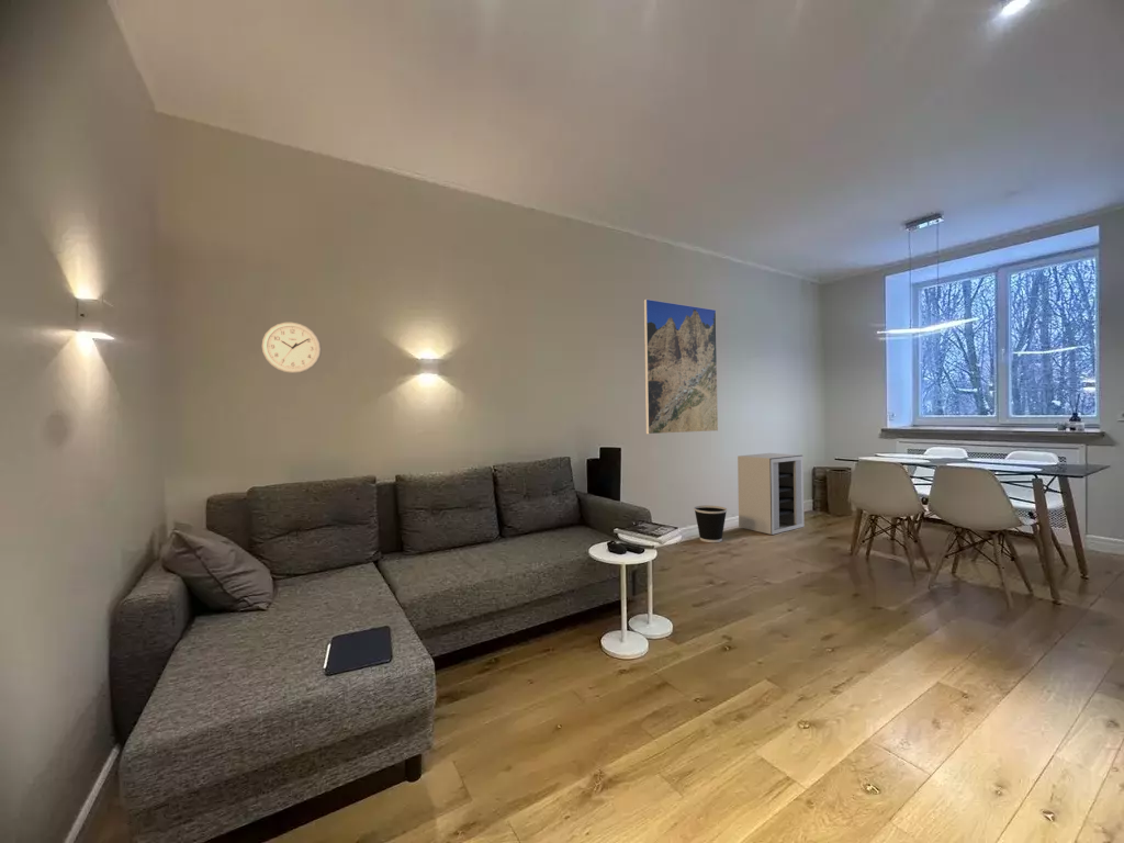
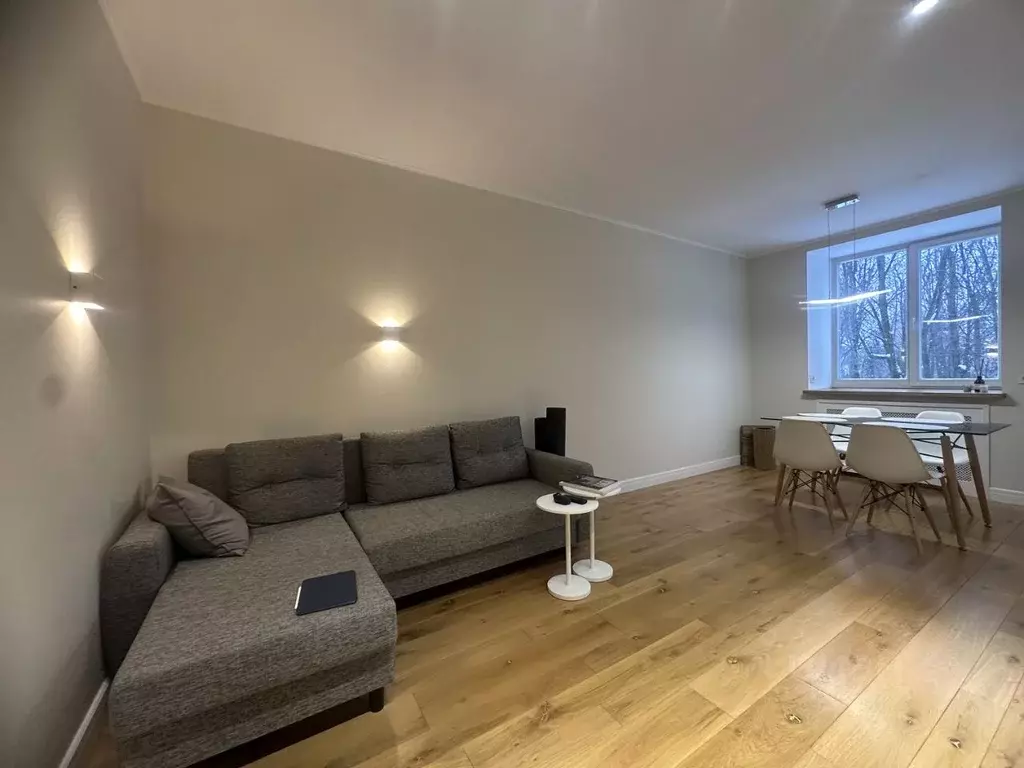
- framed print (683, 368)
- cabinet (771, 491)
- wall clock (292, 347)
- wastebasket (710, 524)
